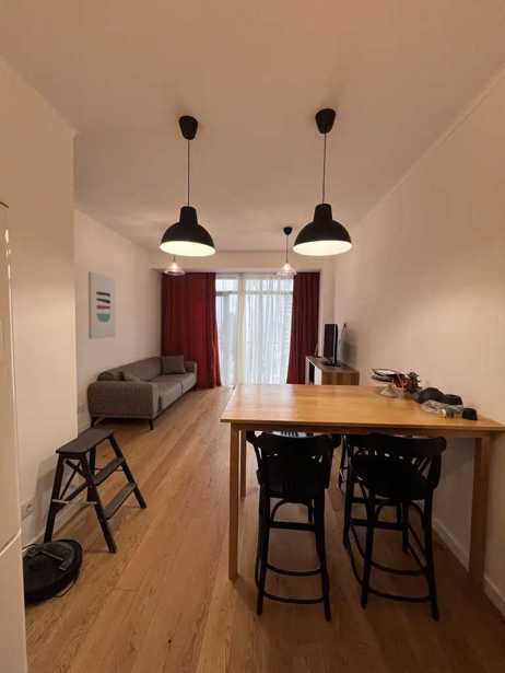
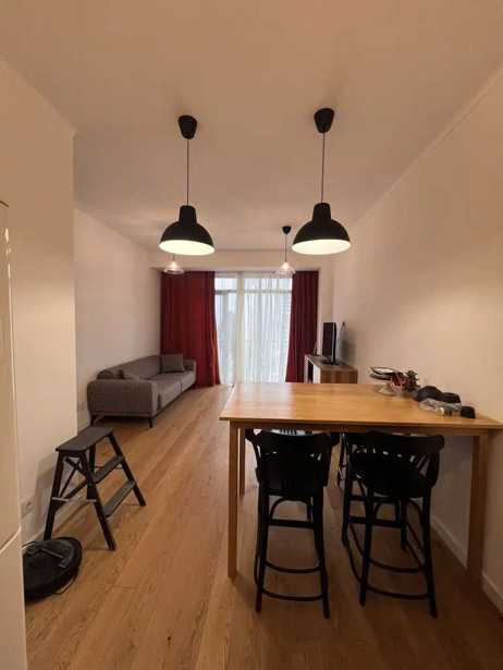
- wall art (103, 306)
